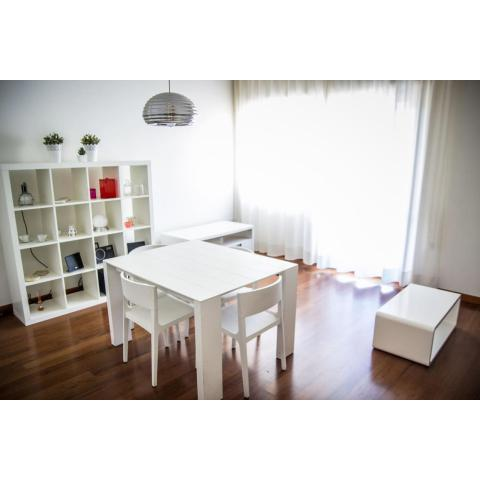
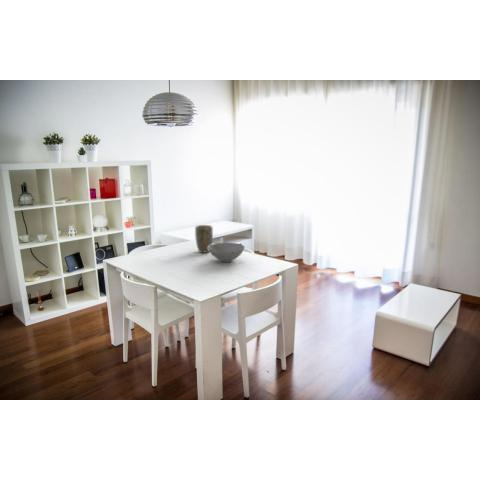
+ plant pot (204, 238)
+ bowl (226, 253)
